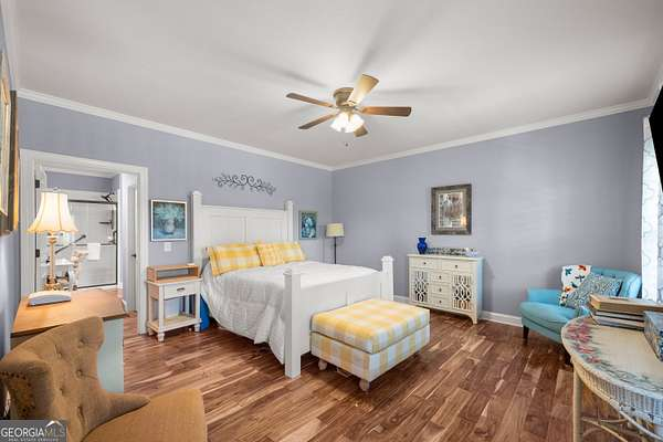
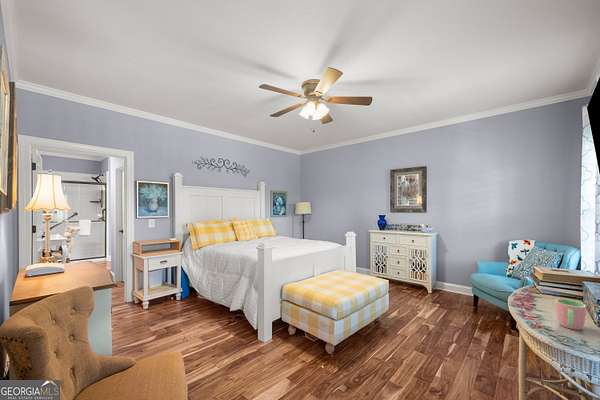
+ cup (570, 315)
